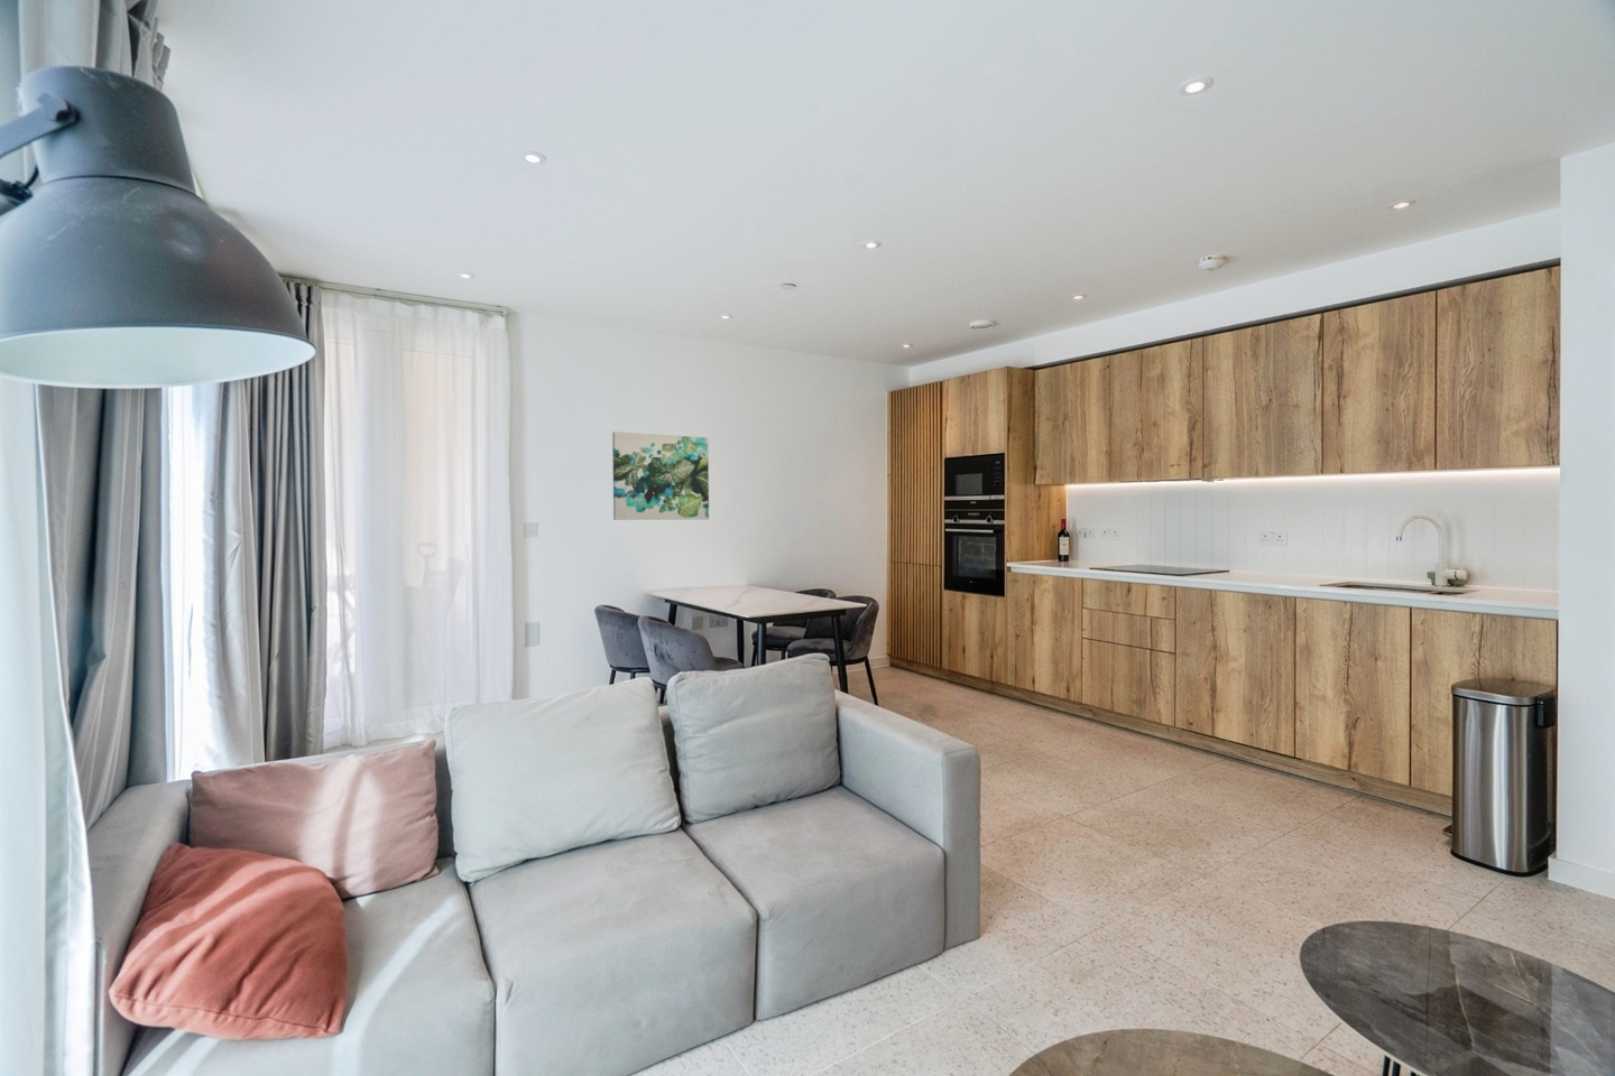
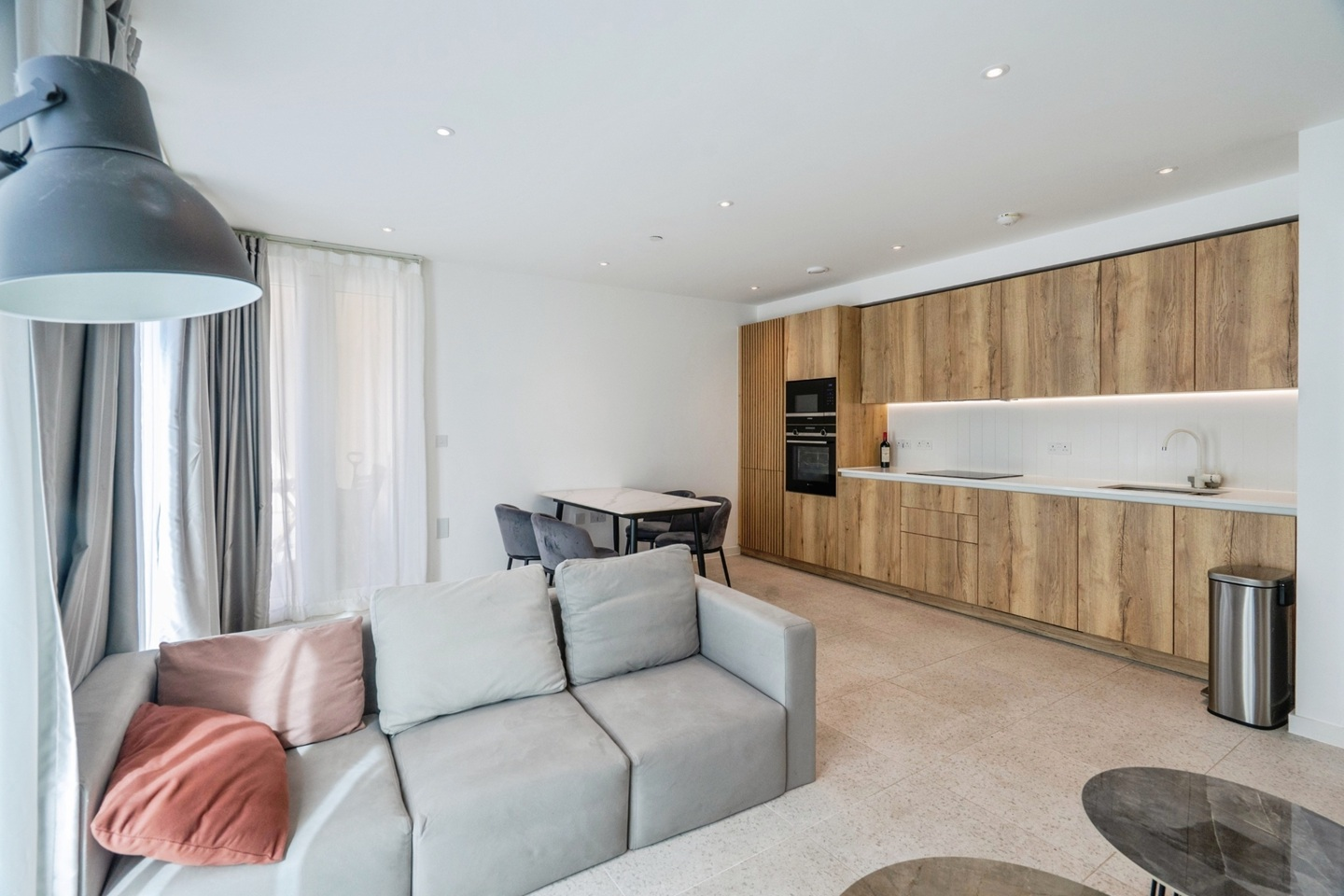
- wall art (662, 477)
